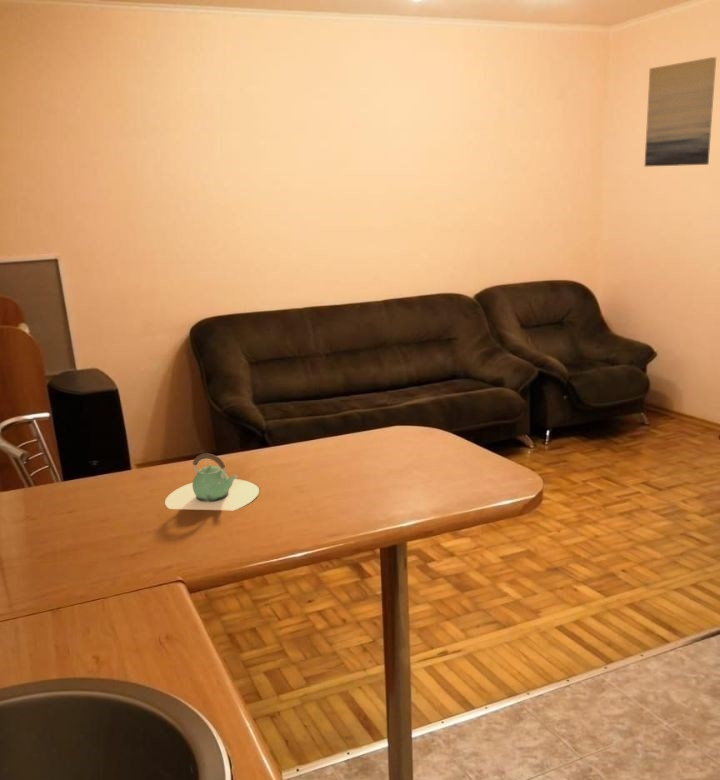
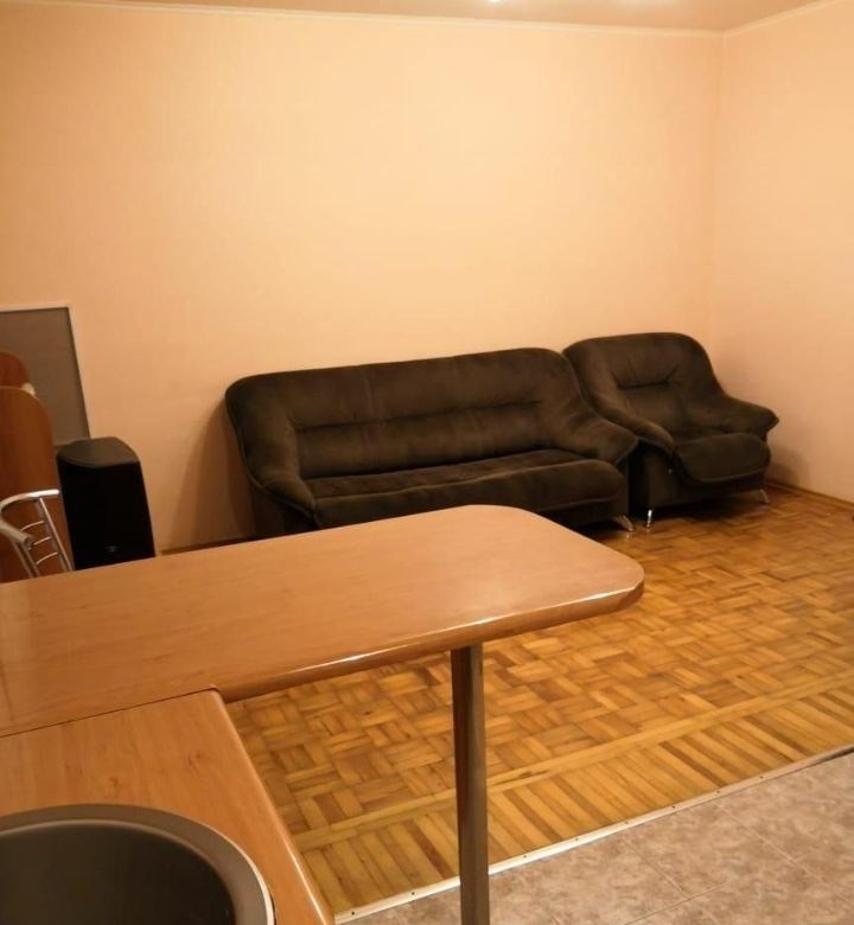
- wall art (678, 115)
- teapot (210, 474)
